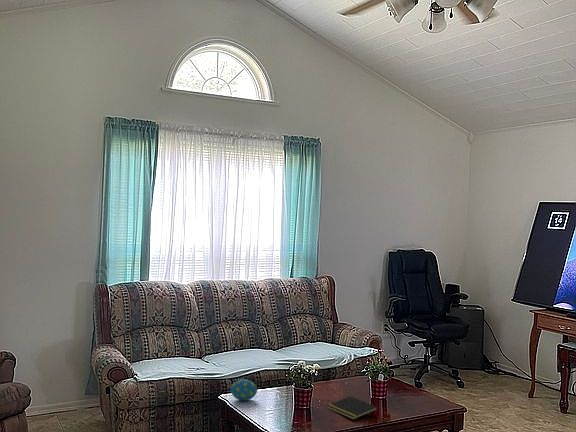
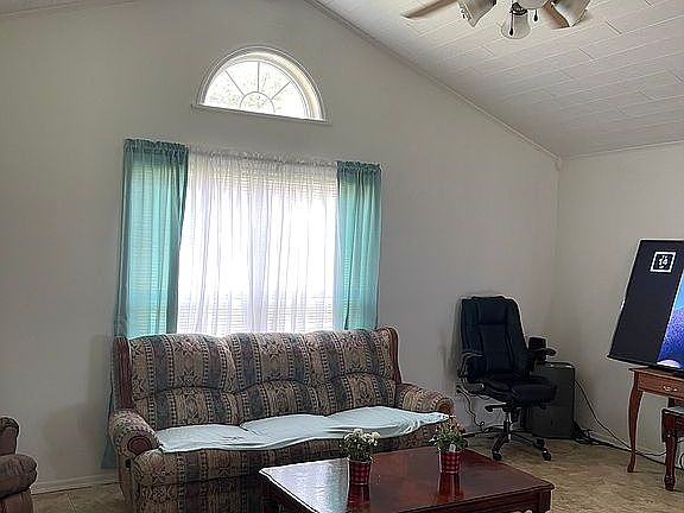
- notepad (351, 407)
- decorative egg (243, 389)
